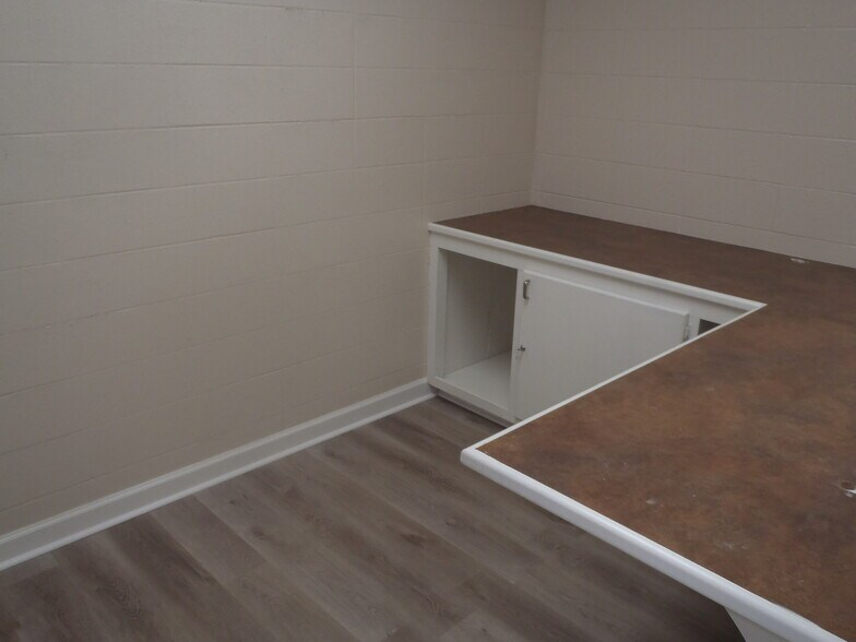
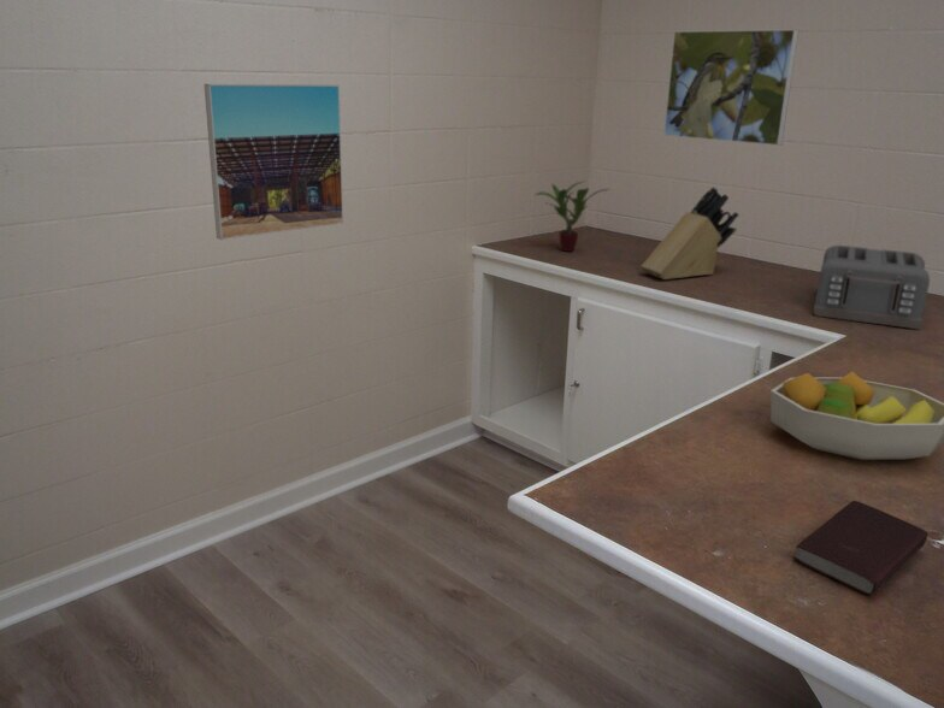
+ book (861, 544)
+ knife block (691, 231)
+ toaster (871, 284)
+ fruit bowl (859, 411)
+ potted plant (568, 217)
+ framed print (726, 85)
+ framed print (279, 159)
